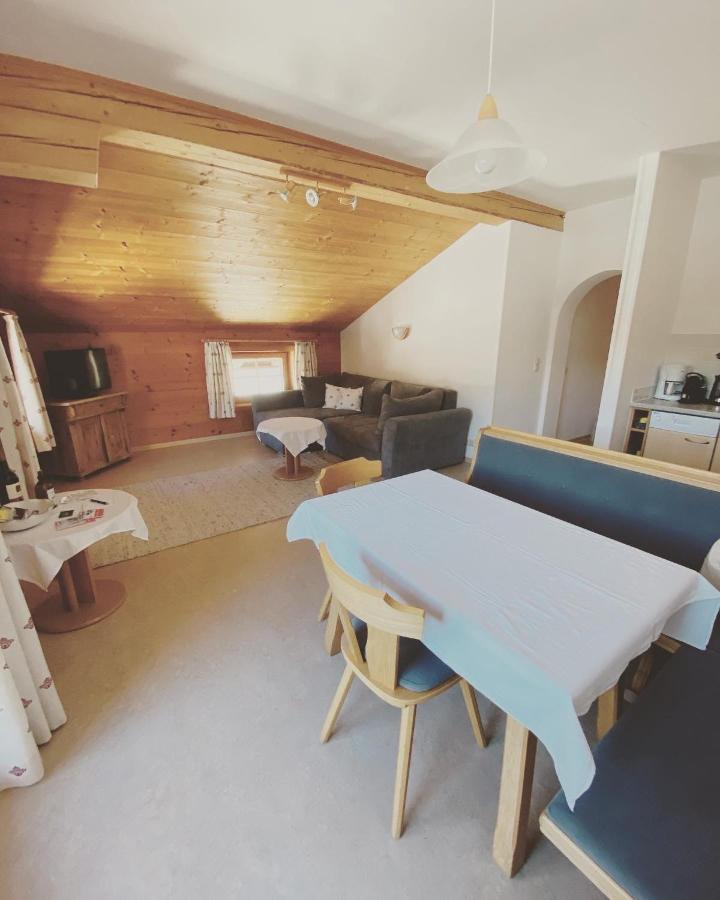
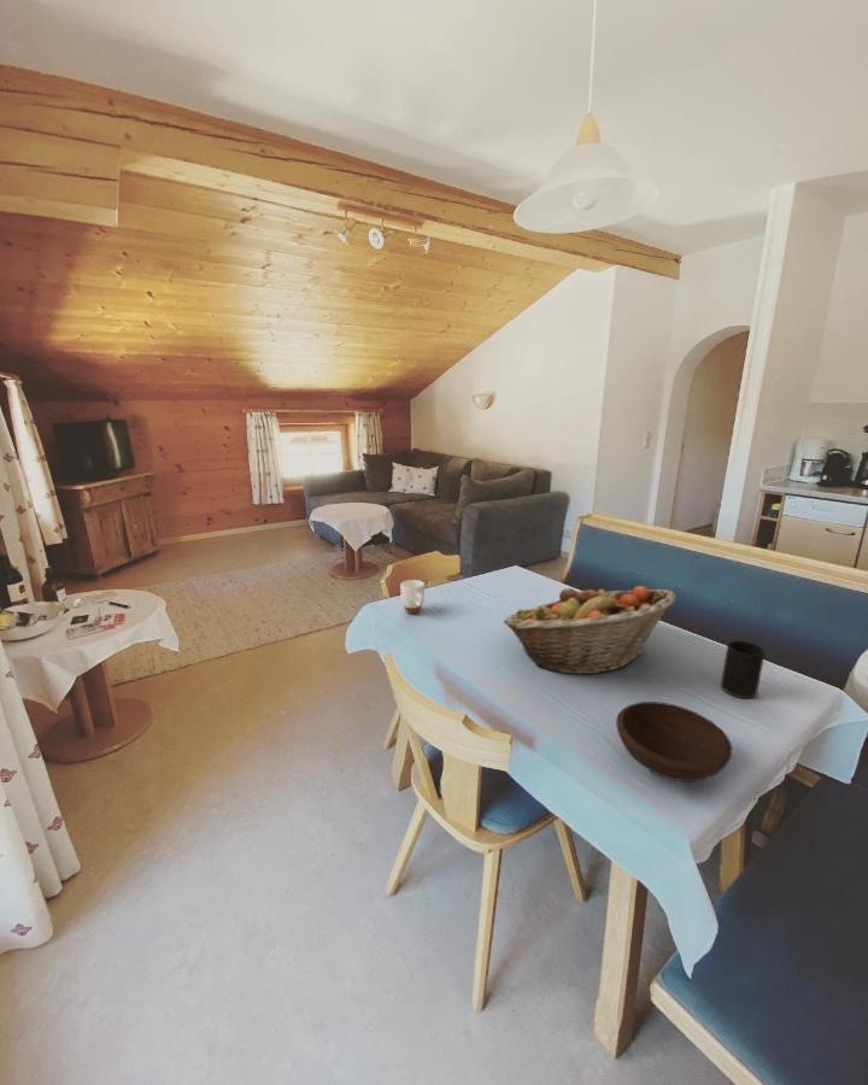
+ cup (741, 668)
+ fruit basket (587, 620)
+ bowl (669, 746)
+ mug (415, 599)
